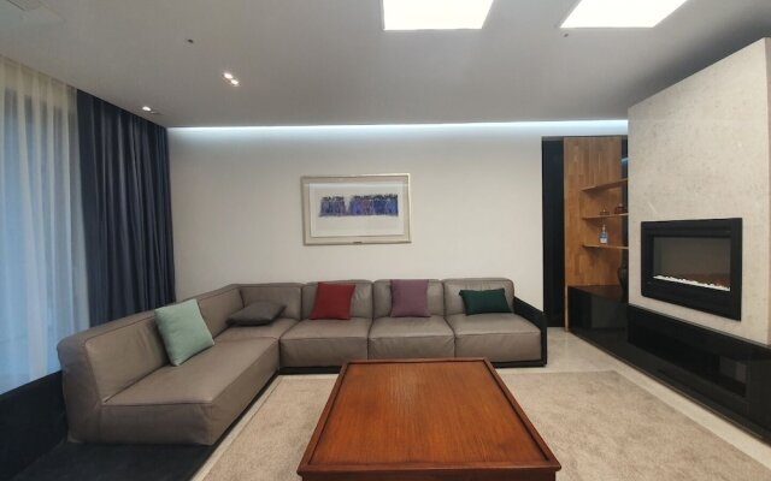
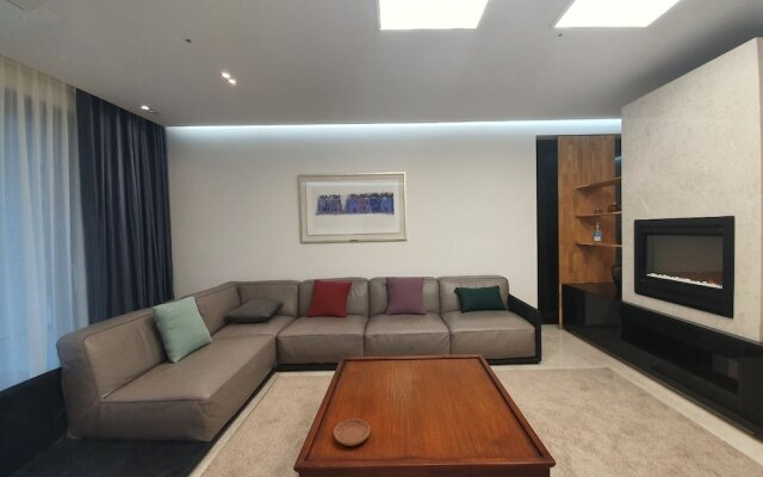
+ saucer (352, 433)
